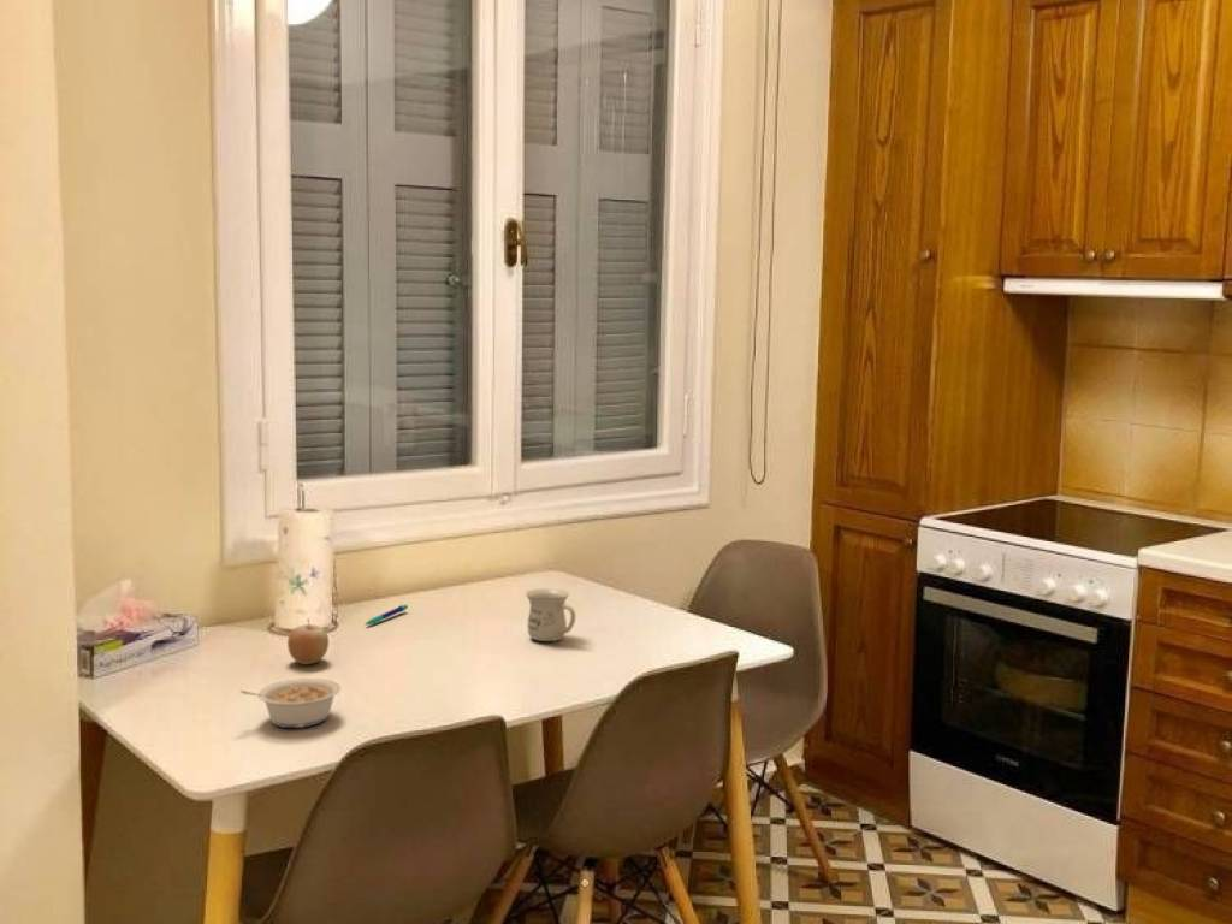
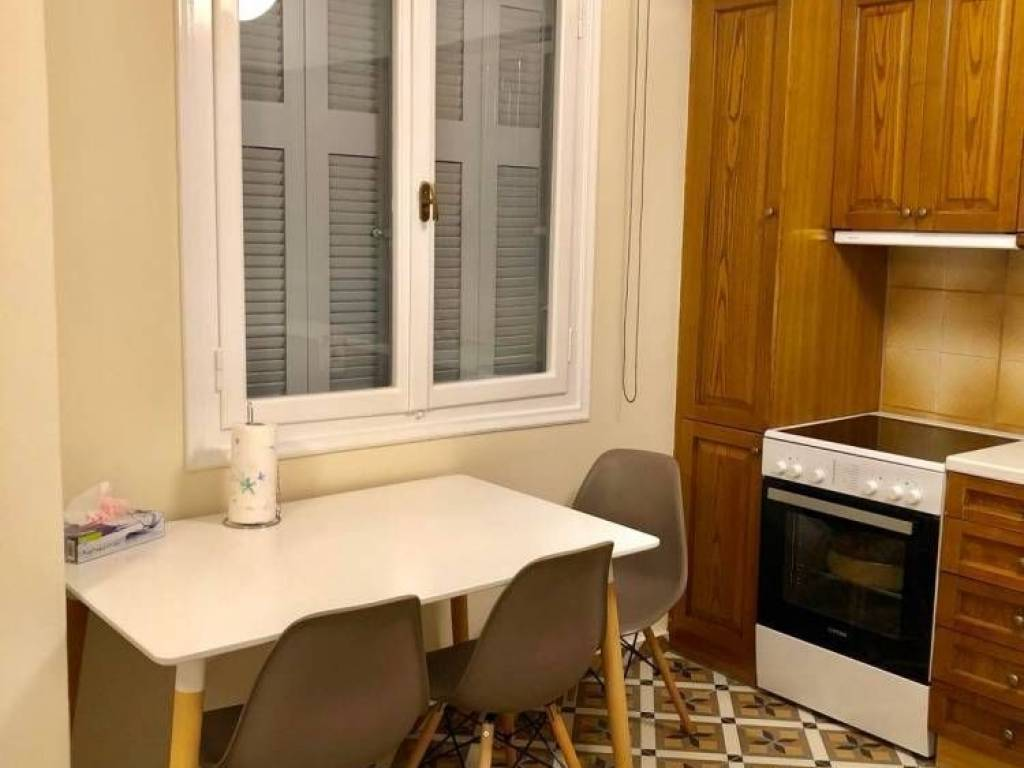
- legume (297, 703)
- fruit (308, 640)
- pen (385, 615)
- mug (552, 617)
